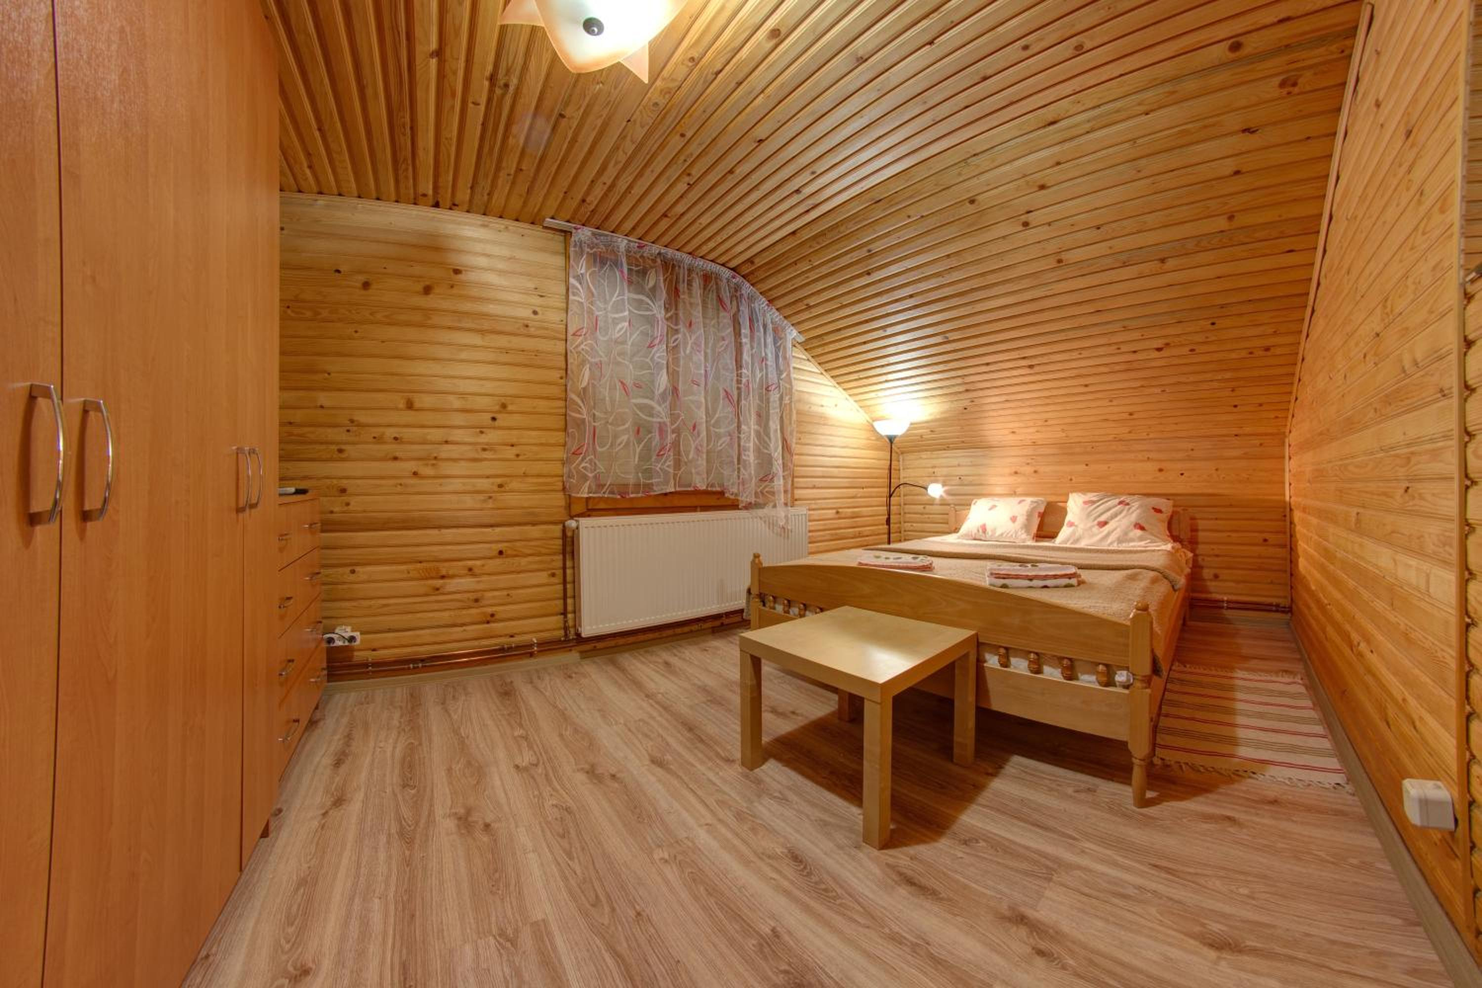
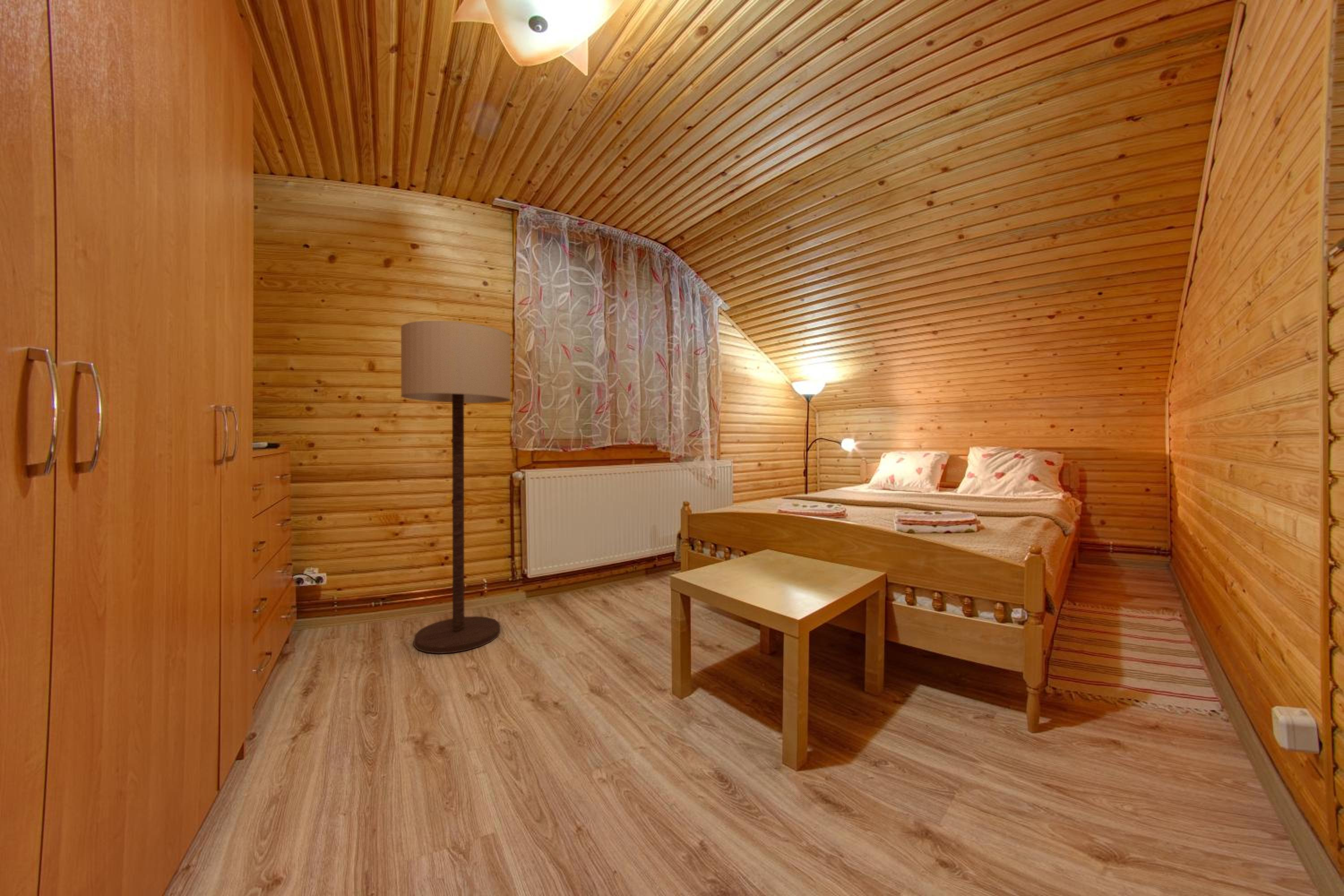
+ floor lamp (458, 485)
